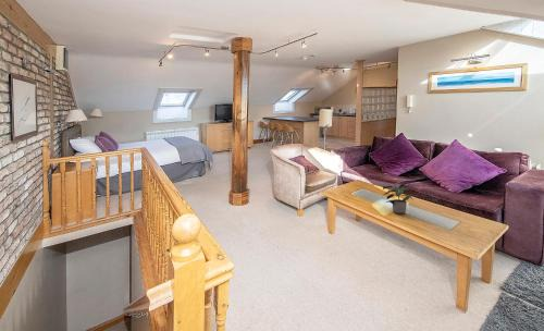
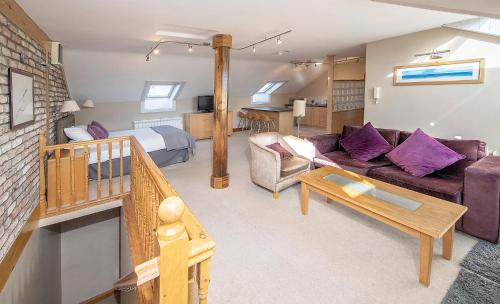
- potted plant (396, 199)
